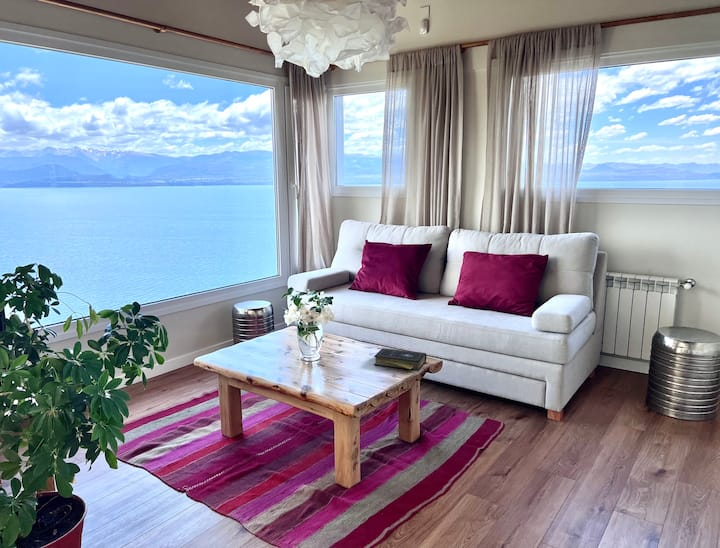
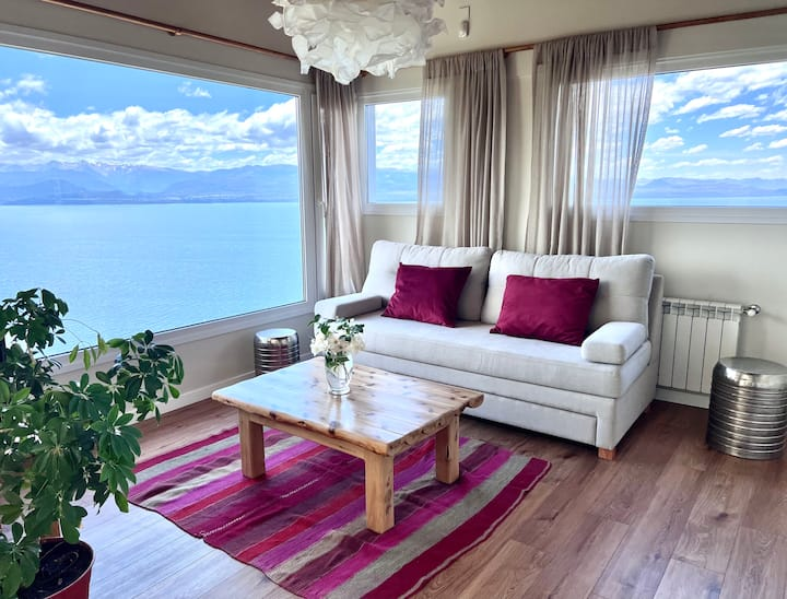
- book (399, 359)
